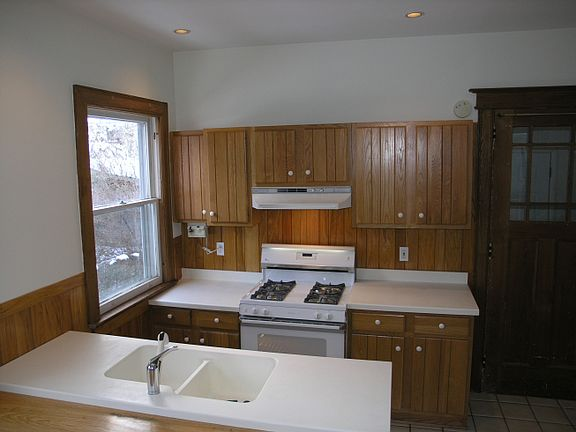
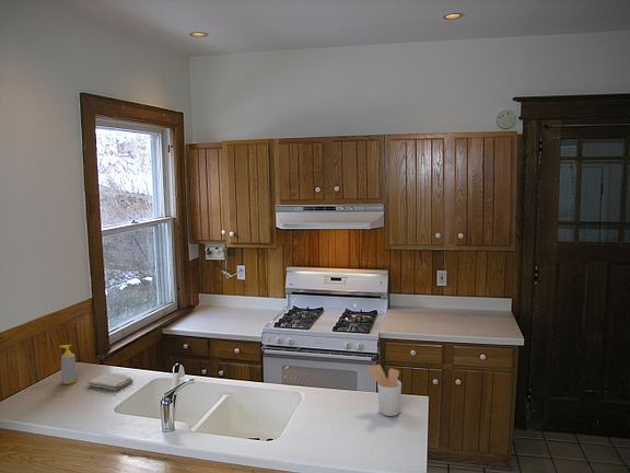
+ utensil holder (384, 389)
+ washcloth (110, 381)
+ soap bottle (68, 364)
